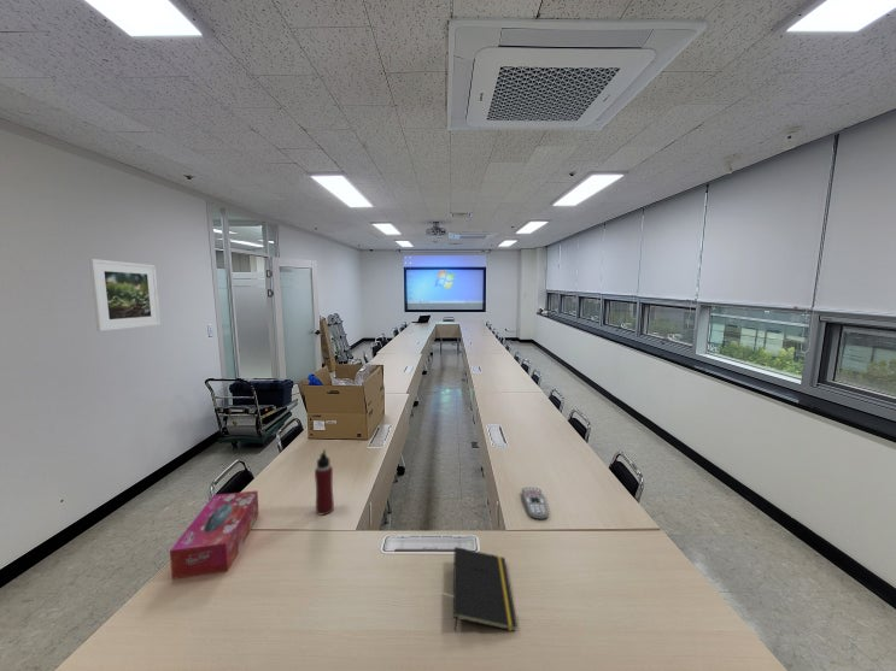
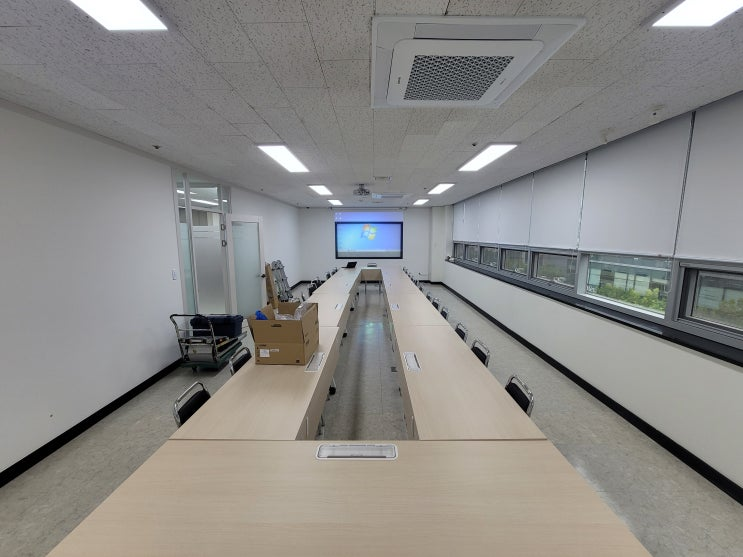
- tissue box (219, 529)
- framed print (128, 295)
- notepad (481, 584)
- water bottle (323, 481)
- remote control (534, 502)
